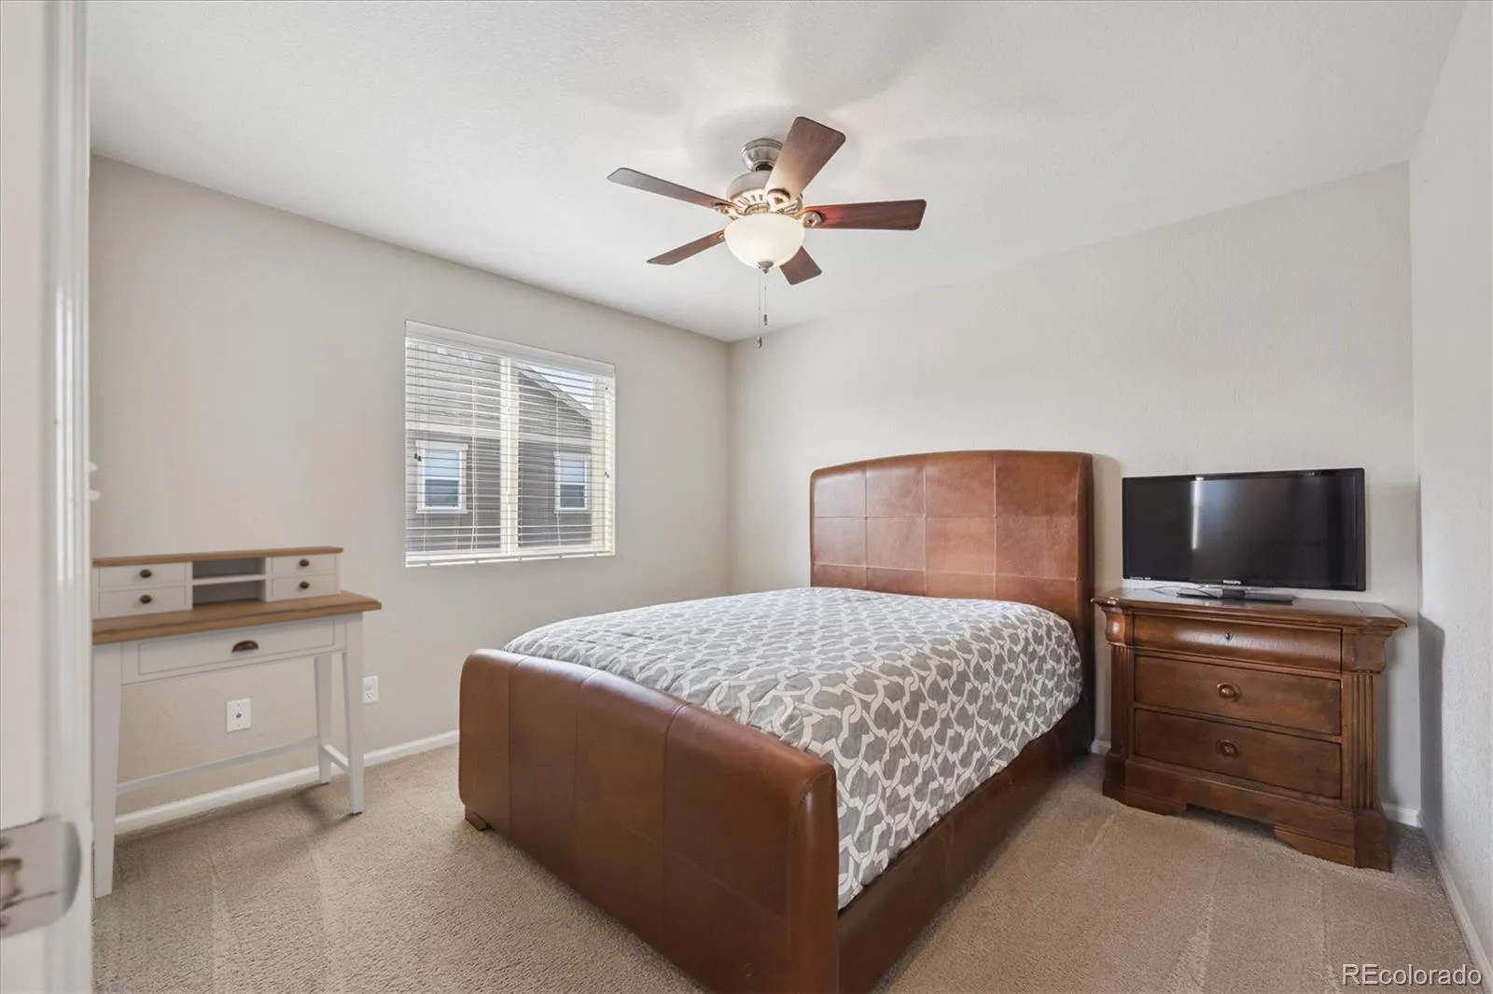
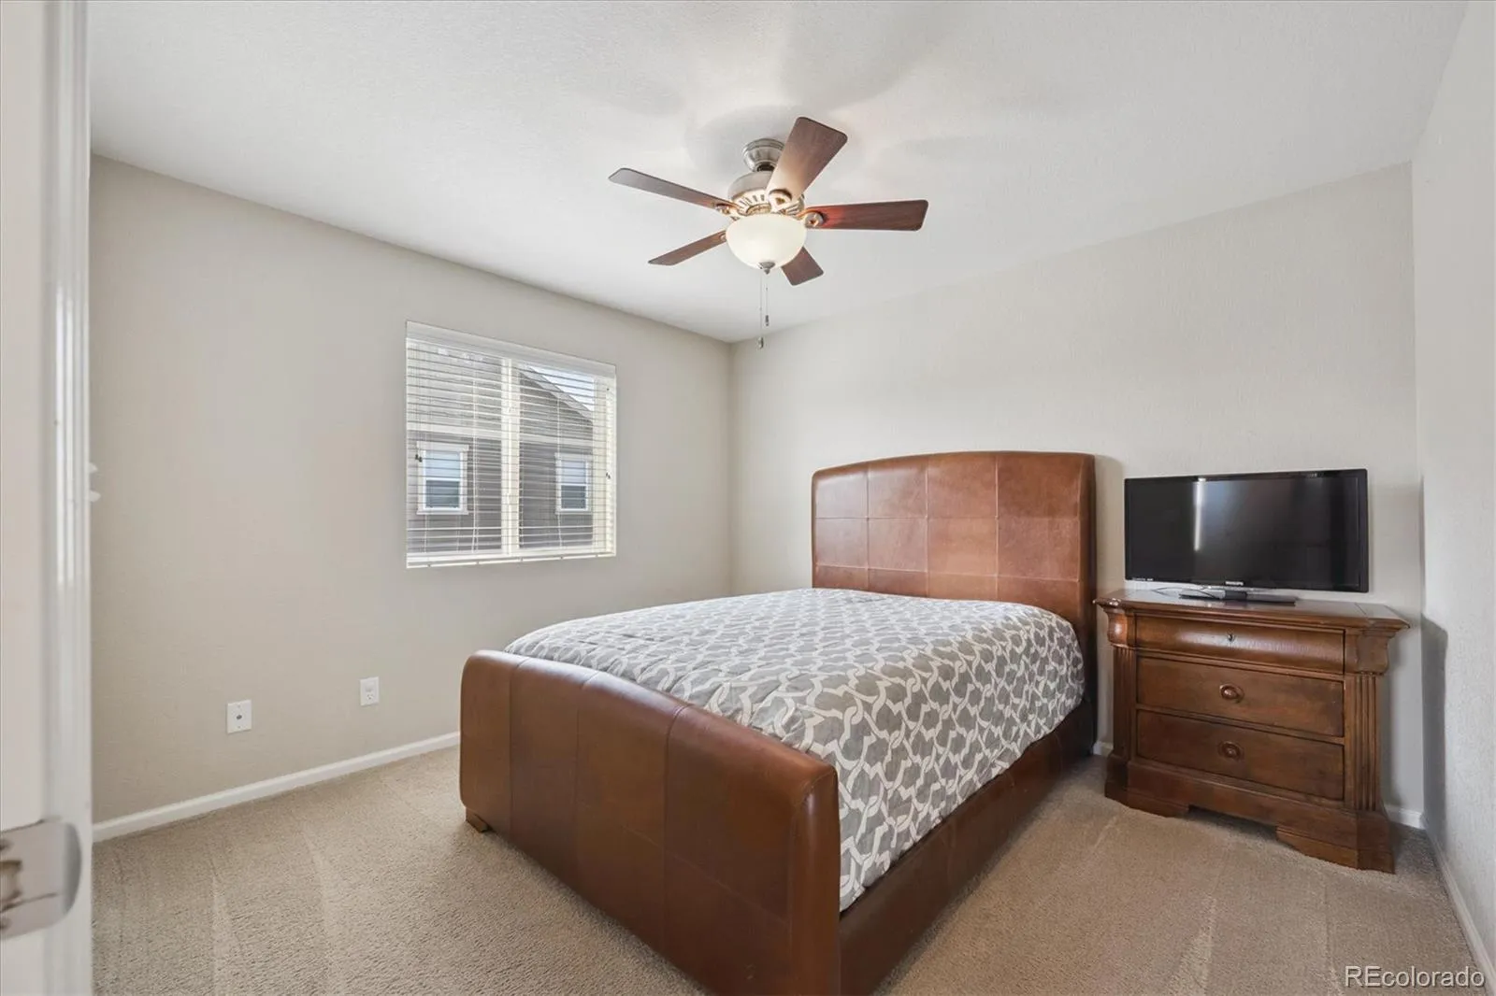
- desk (231, 670)
